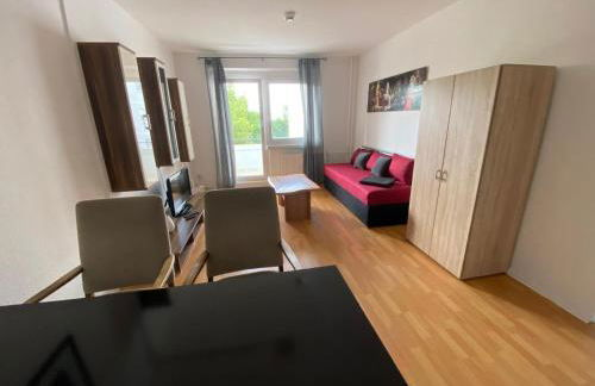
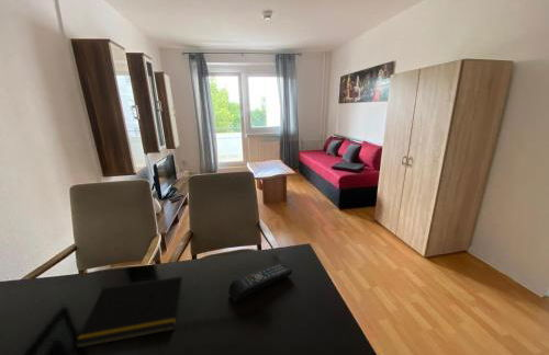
+ notepad (135, 307)
+ remote control (261, 278)
